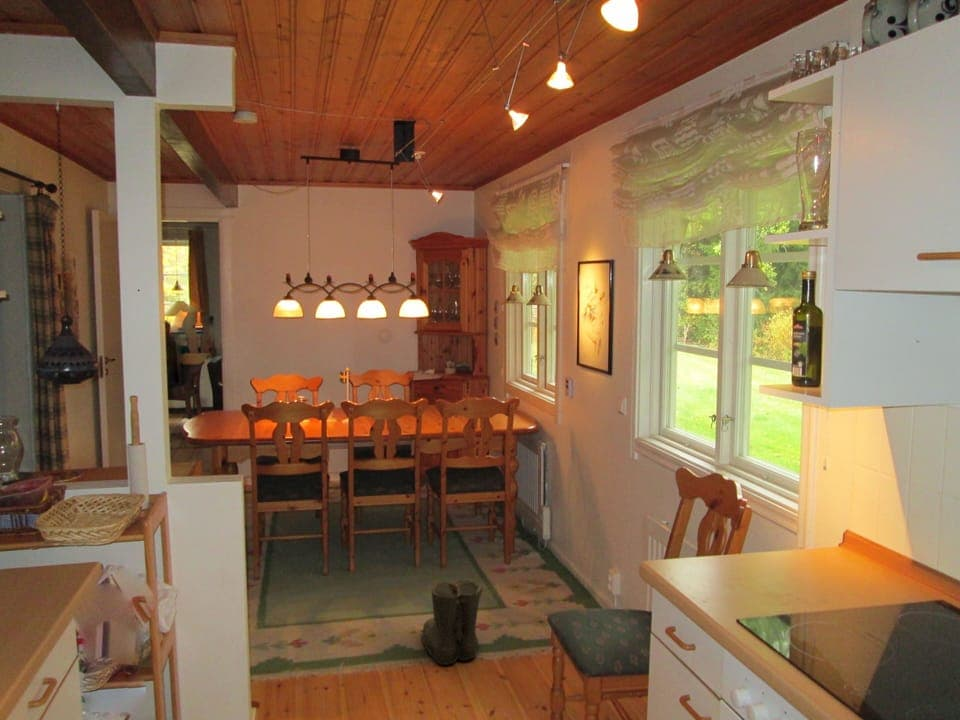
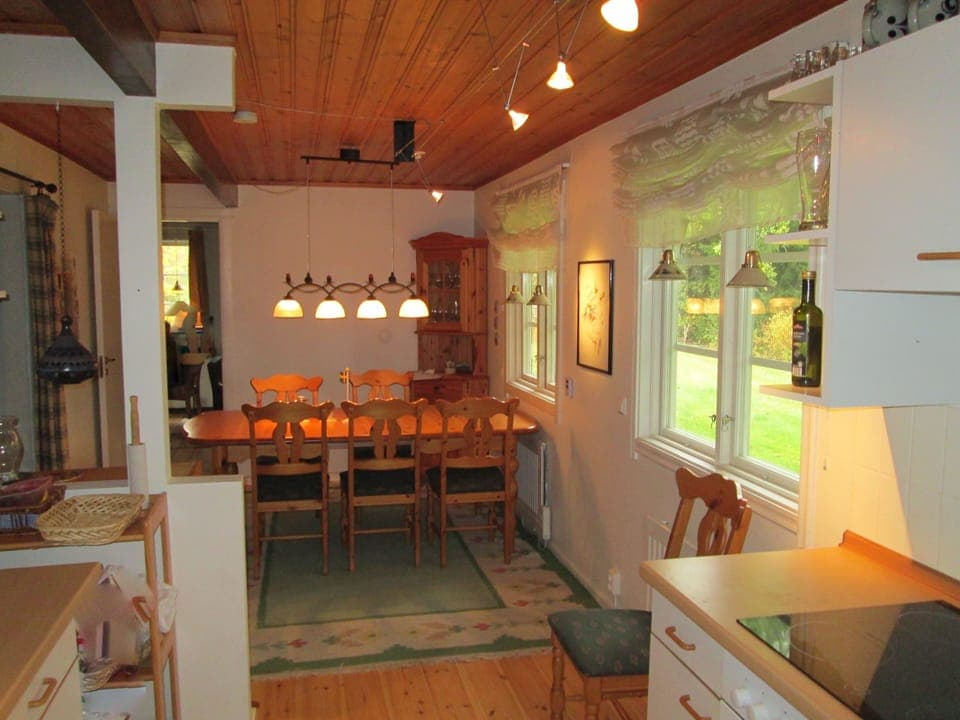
- boots (452, 612)
